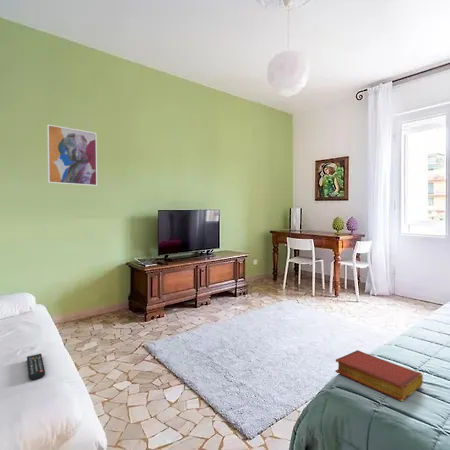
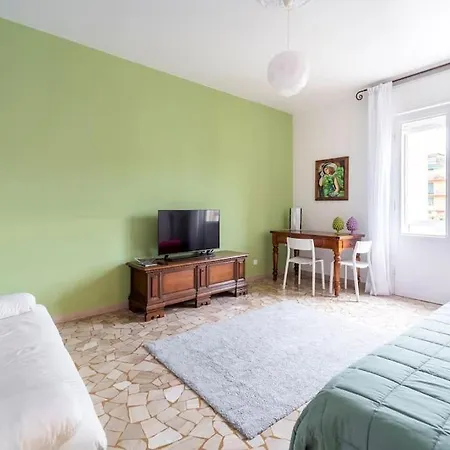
- wall art (73, 156)
- remote control (35, 365)
- book (377, 371)
